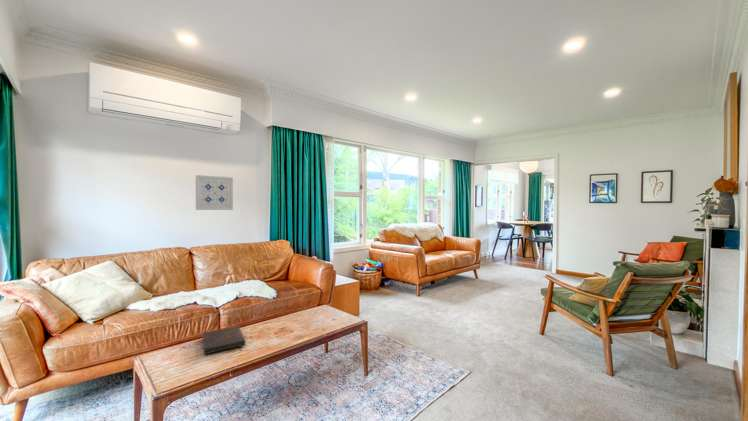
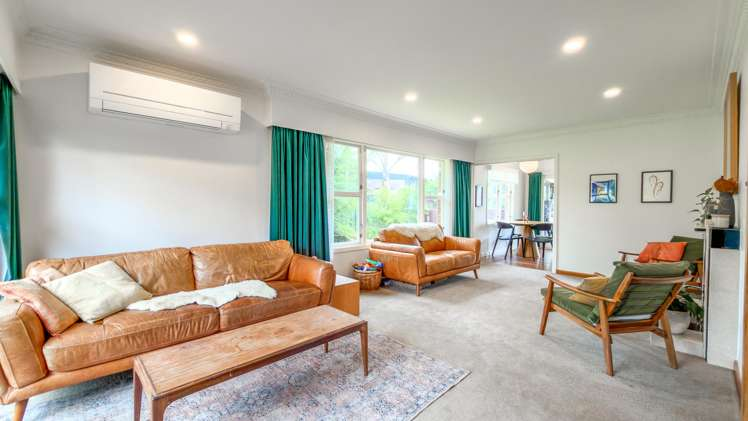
- book (223, 339)
- wall art (214, 193)
